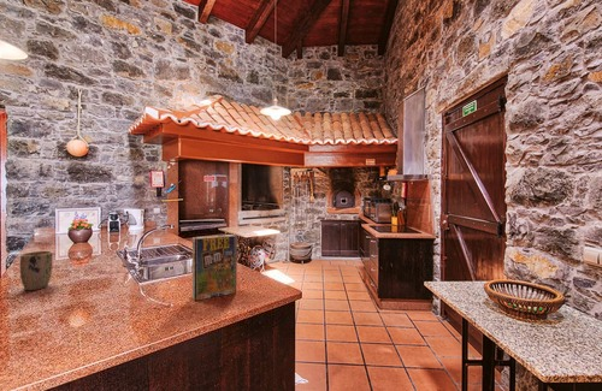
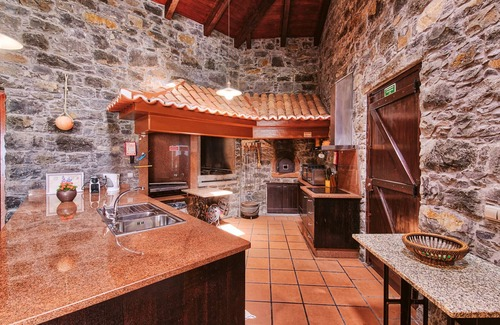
- plant pot (36, 269)
- cereal box (214, 265)
